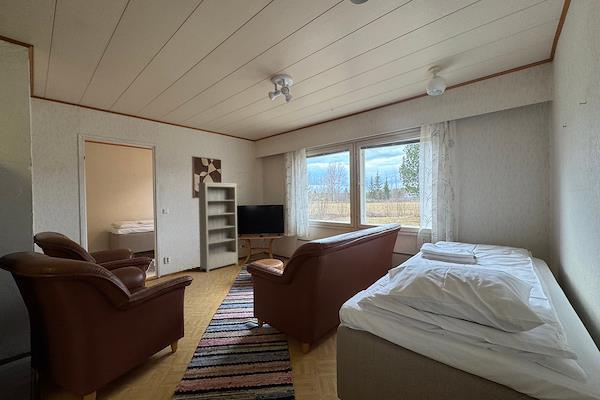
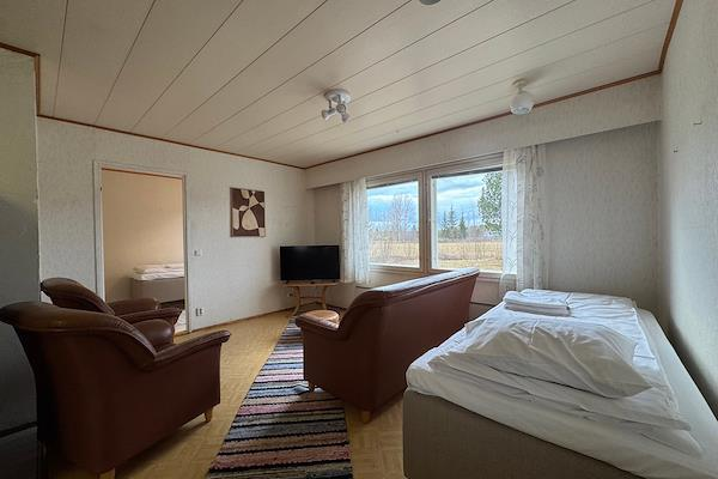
- bookshelf (218, 225)
